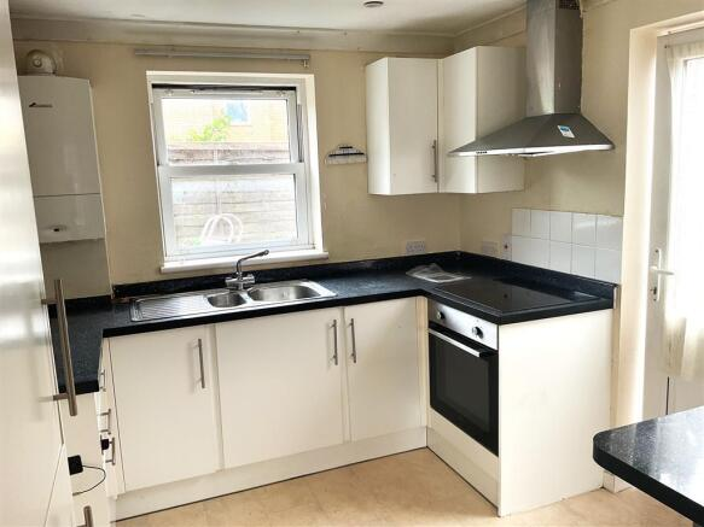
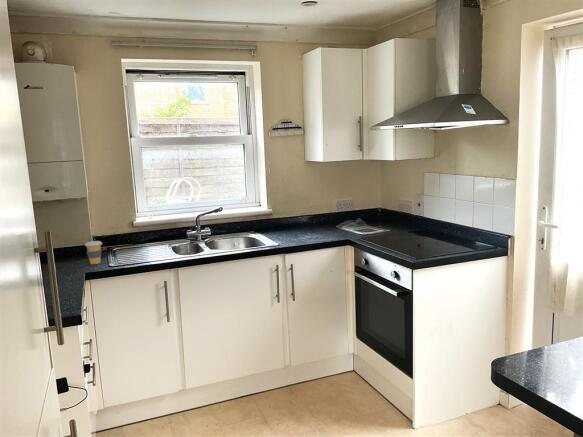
+ coffee cup (94, 252)
